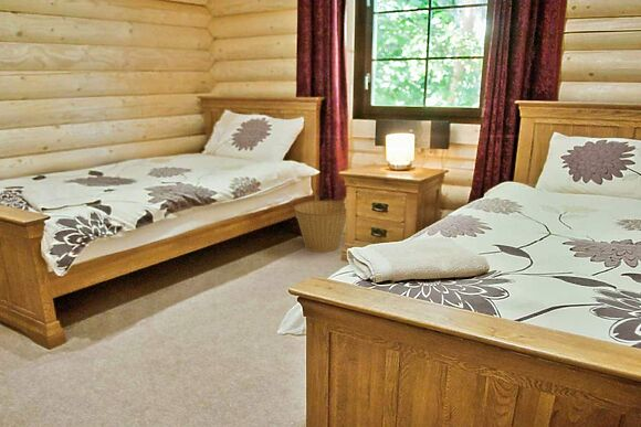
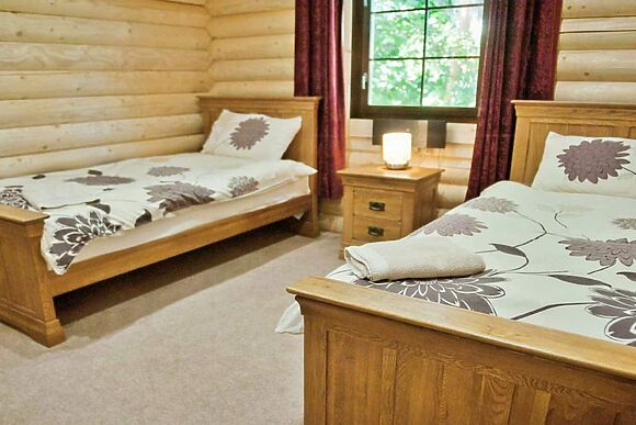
- basket (322, 226)
